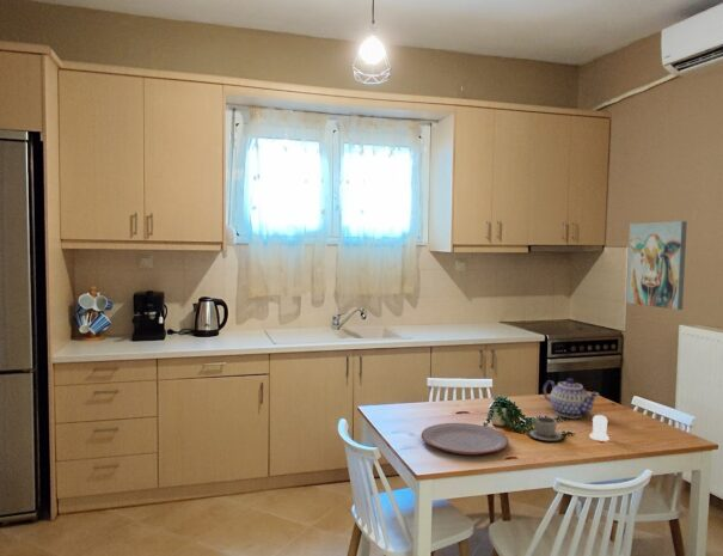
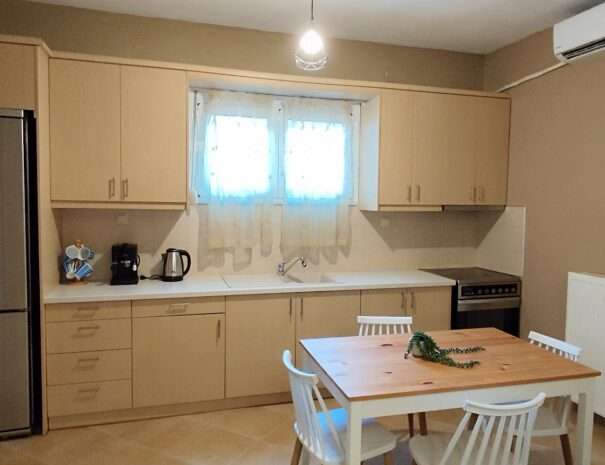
- wall art (654, 264)
- salt shaker (599, 426)
- cup (545, 428)
- teapot (570, 396)
- plate (464, 439)
